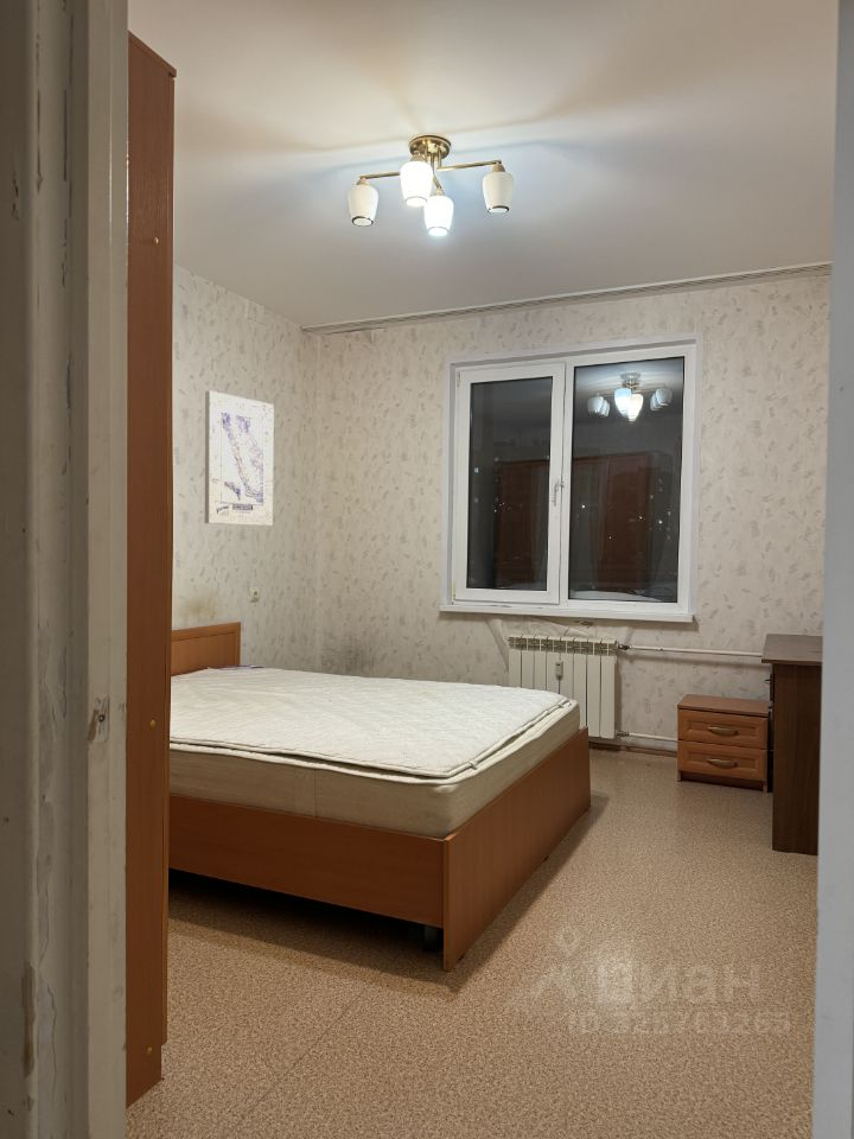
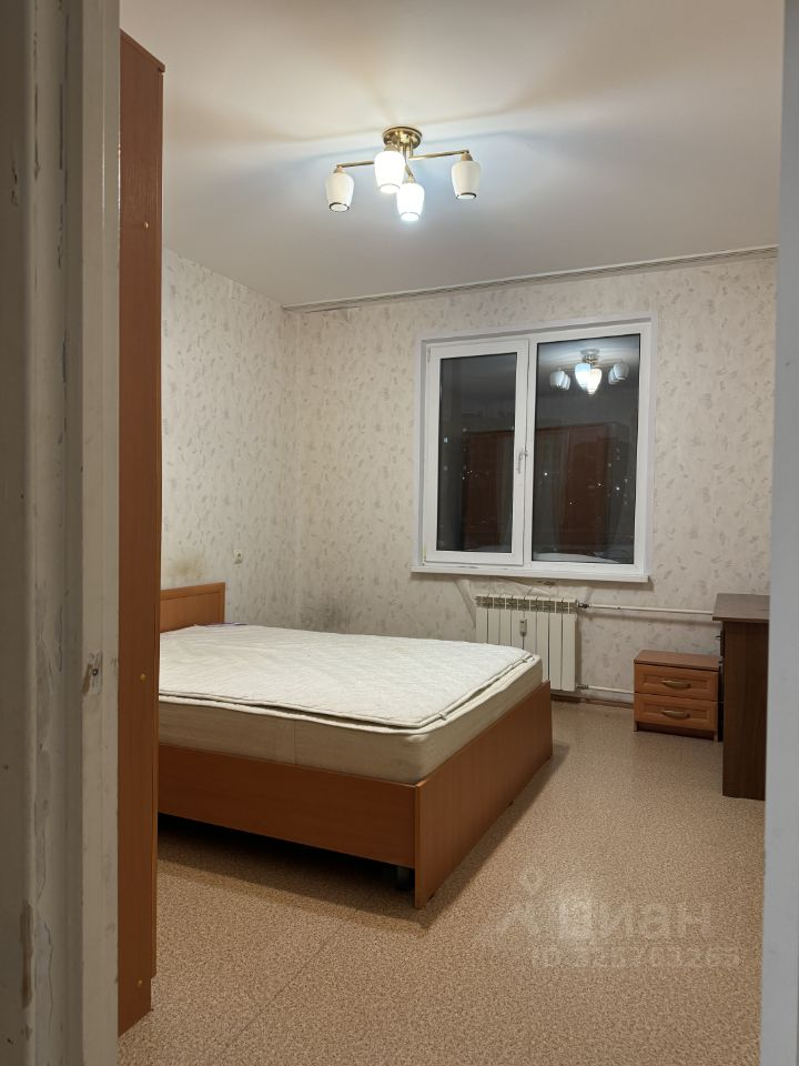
- wall art (240, 460)
